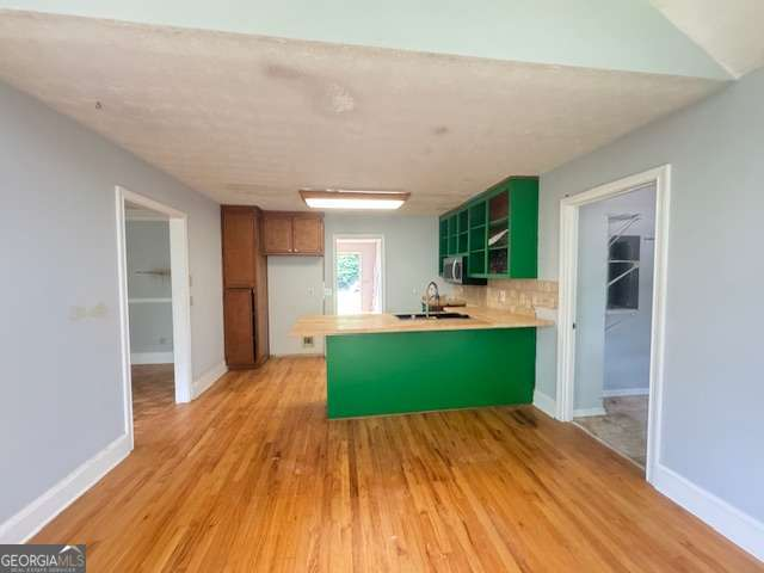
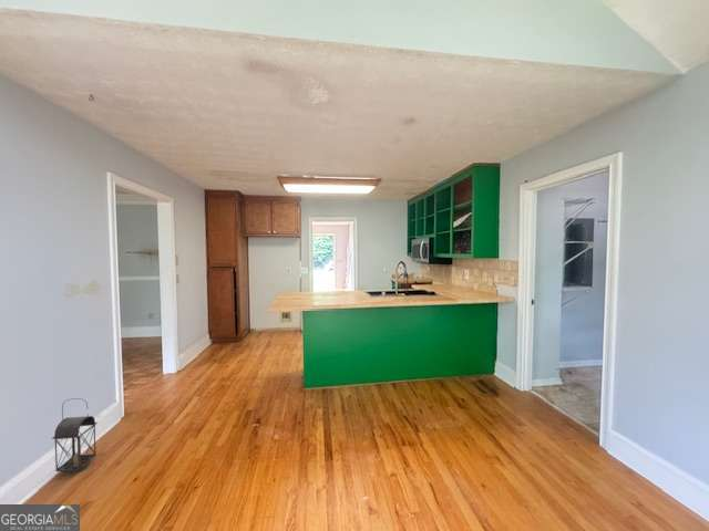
+ lantern (75, 433)
